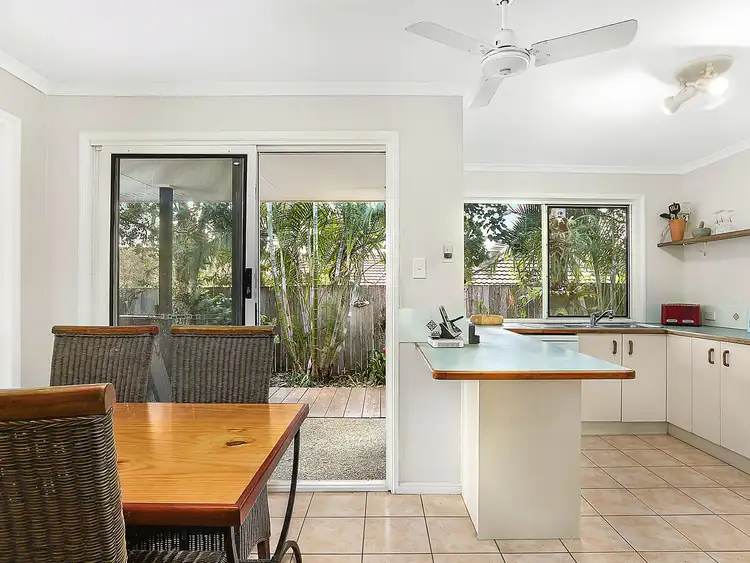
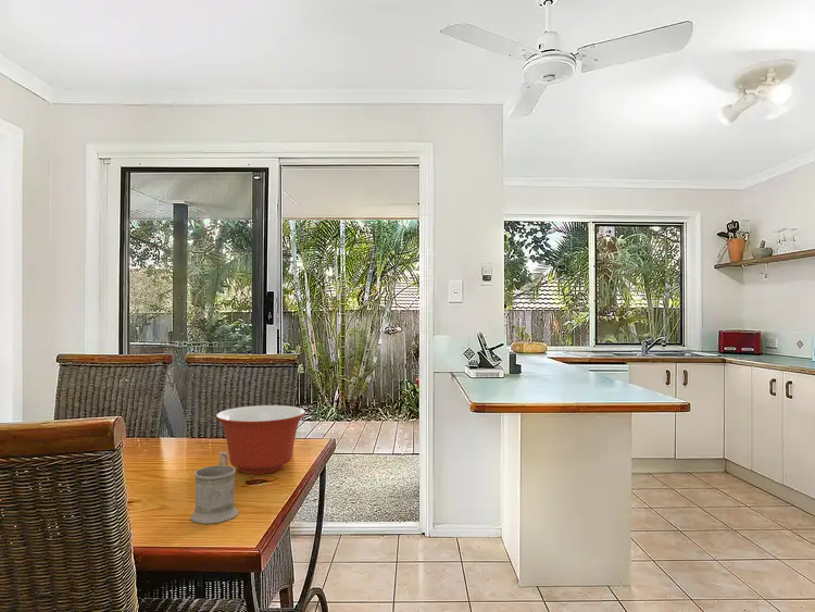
+ mug (217, 484)
+ mixing bowl (261, 439)
